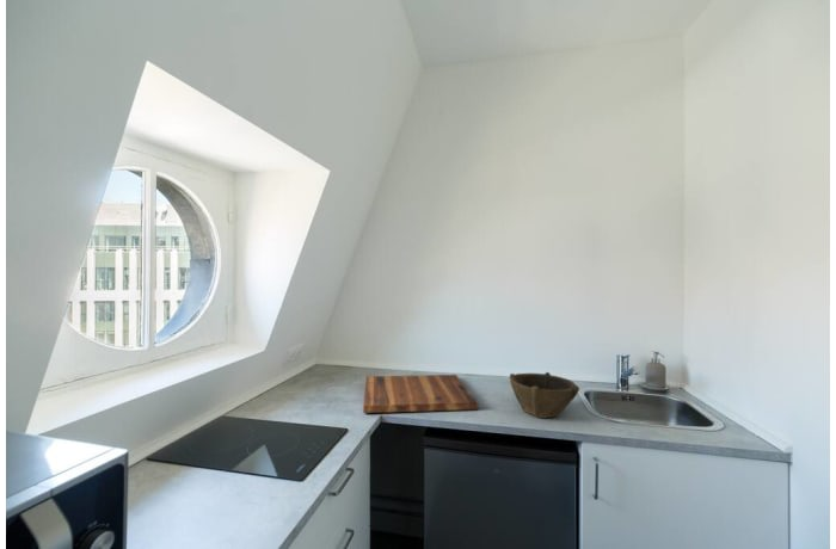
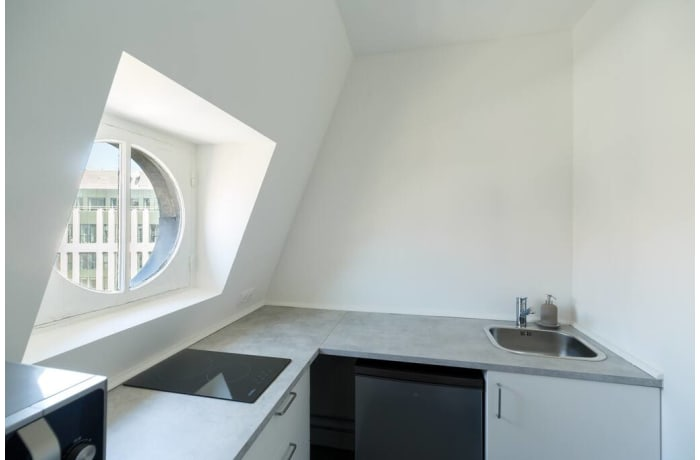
- bowl (542, 395)
- cutting board (416, 390)
